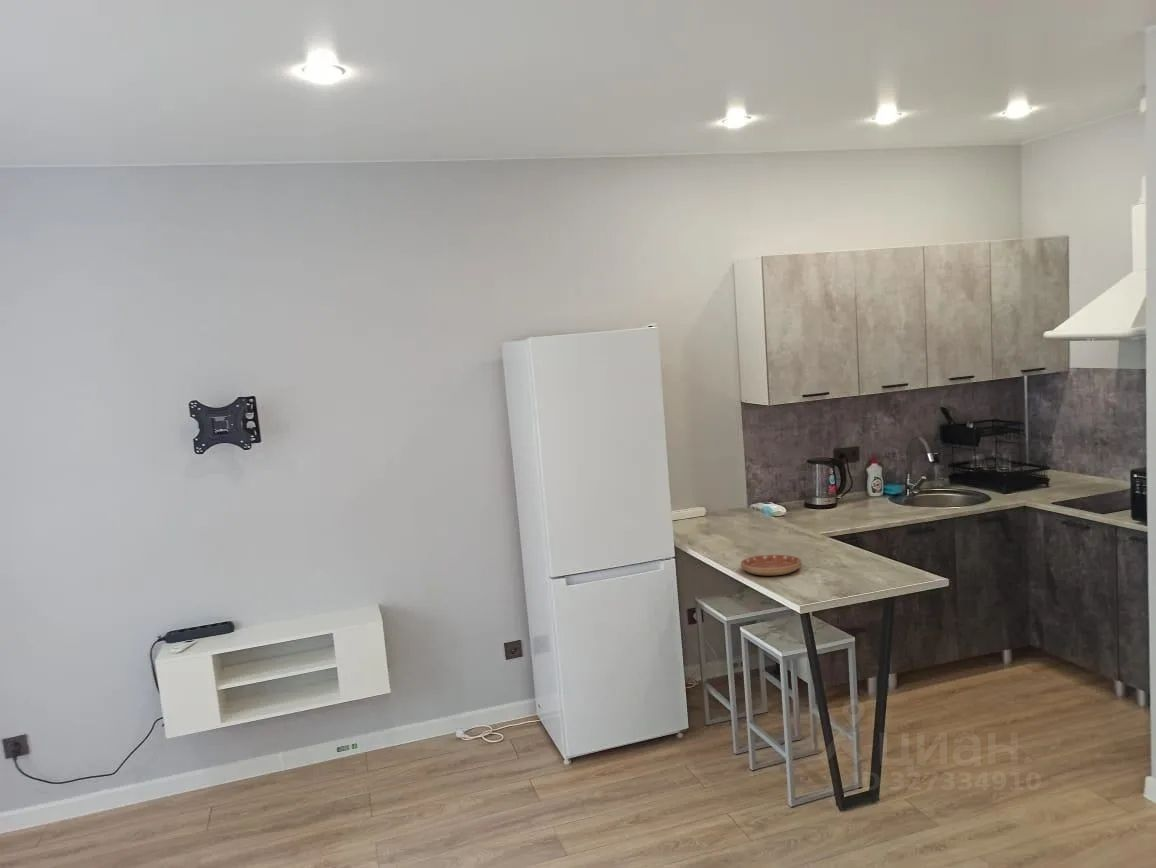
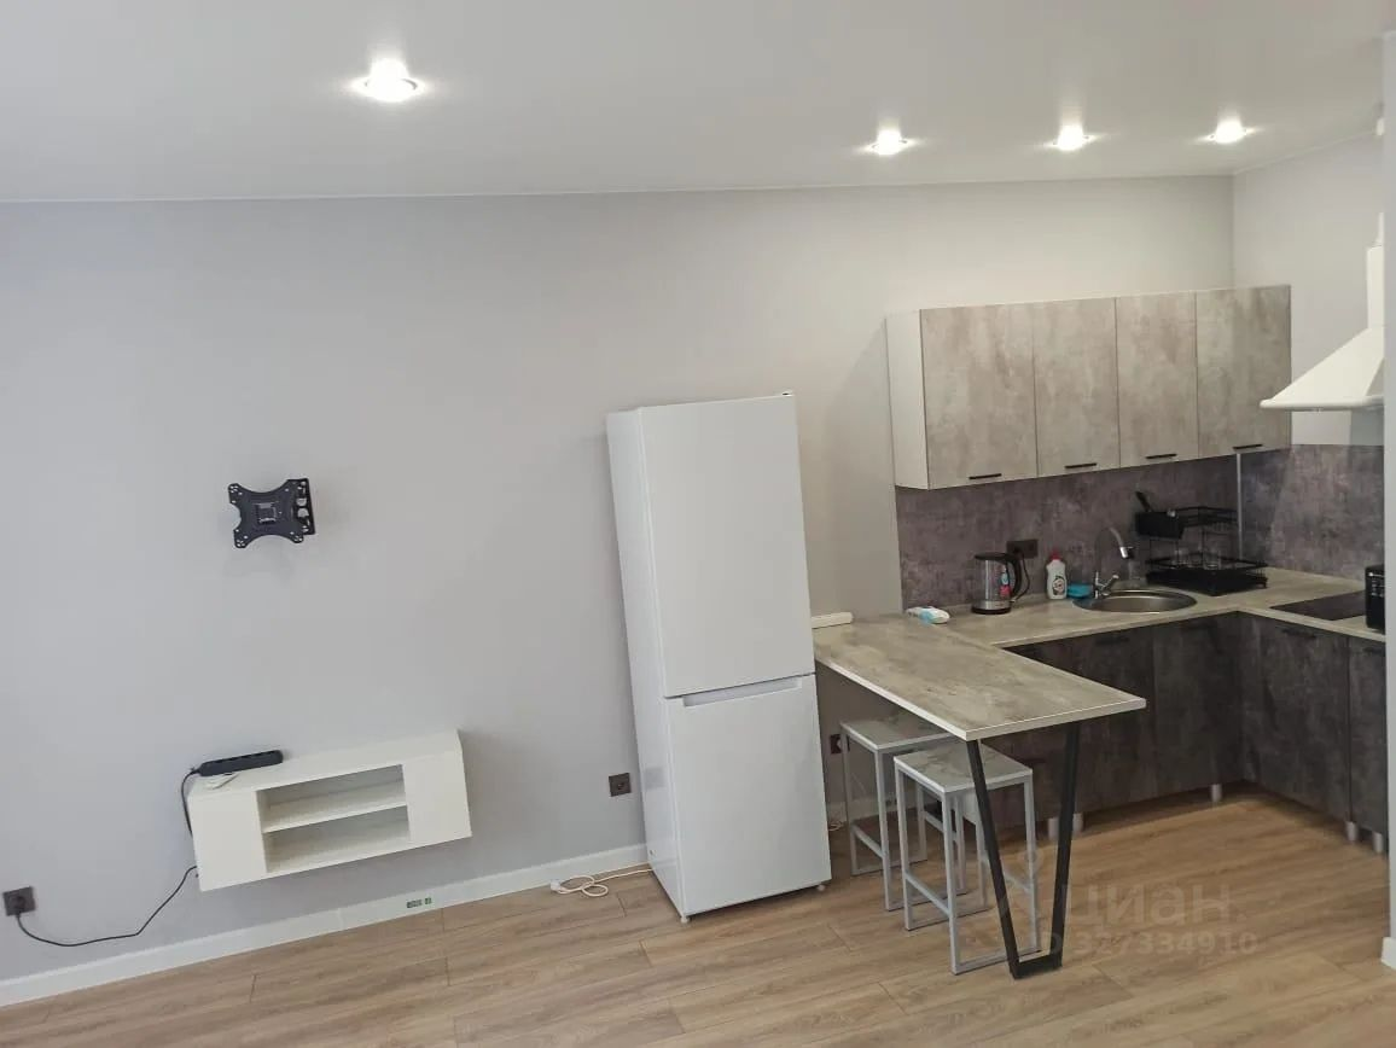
- saucer (771, 565)
